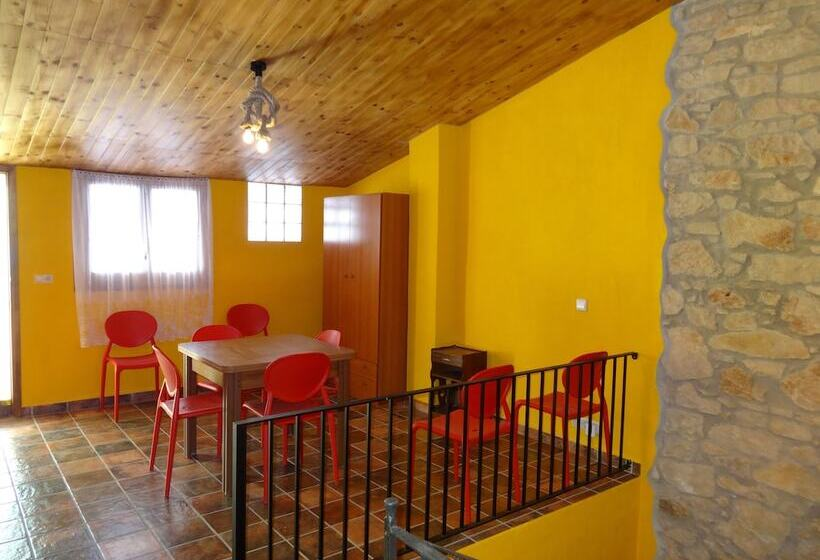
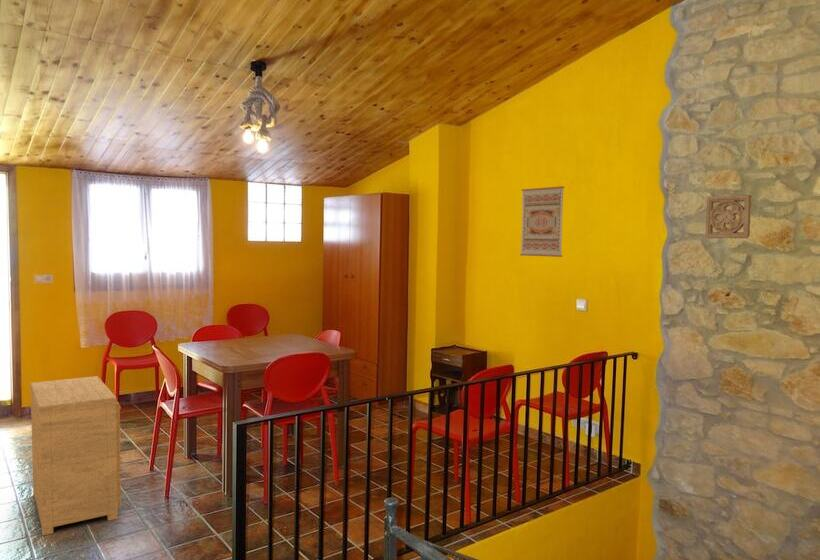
+ side table (78, 447)
+ wall art (541, 222)
+ wall ornament (728, 217)
